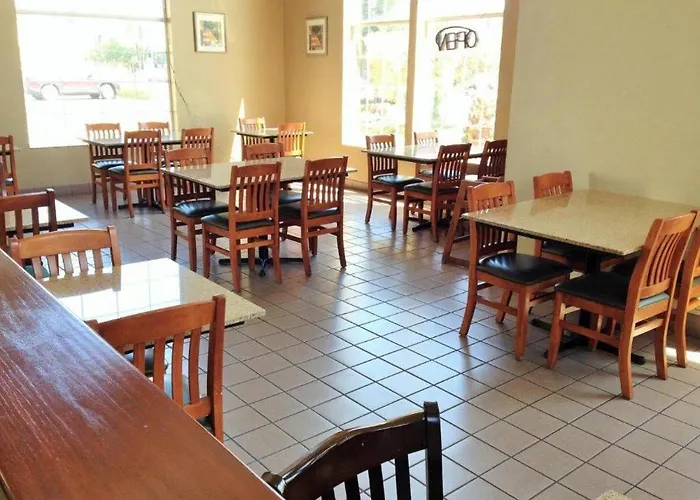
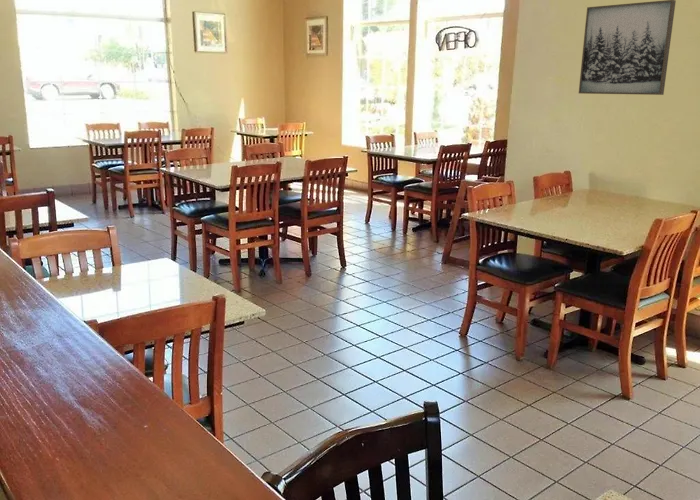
+ wall art (624, 49)
